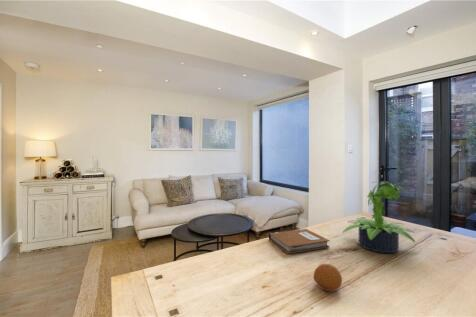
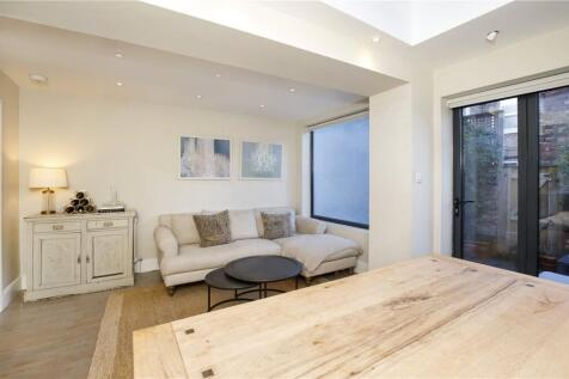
- potted plant (378, 214)
- notebook (298, 239)
- fruit (327, 276)
